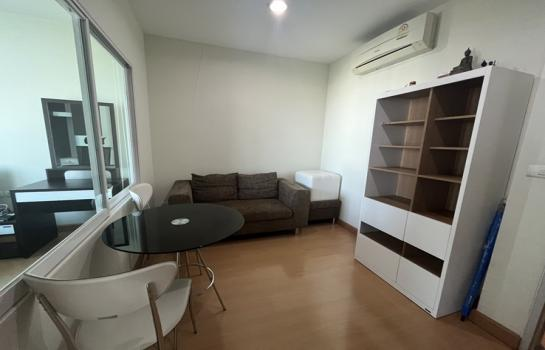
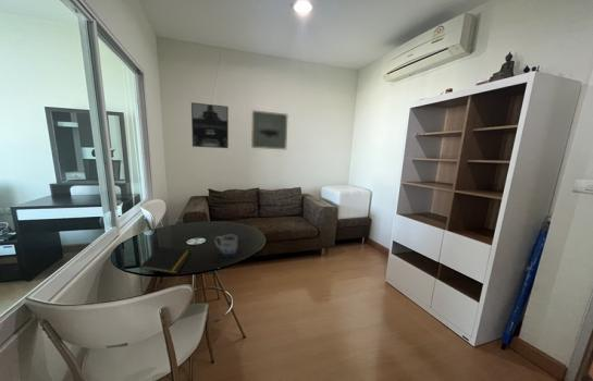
+ wall art (210, 126)
+ wall art (269, 131)
+ notepad (168, 259)
+ mug (226, 245)
